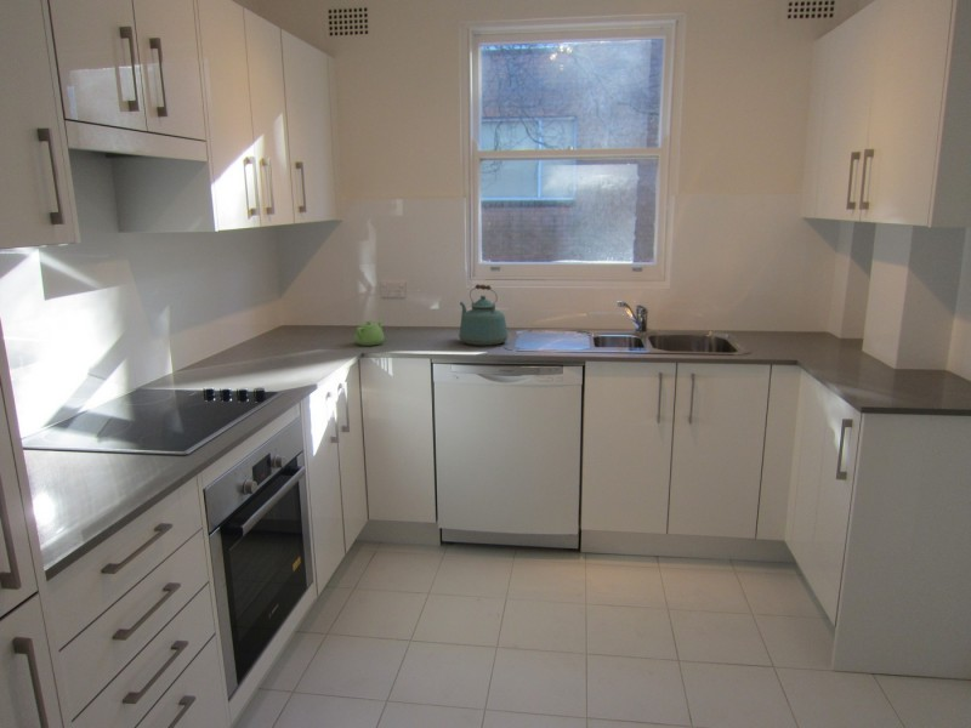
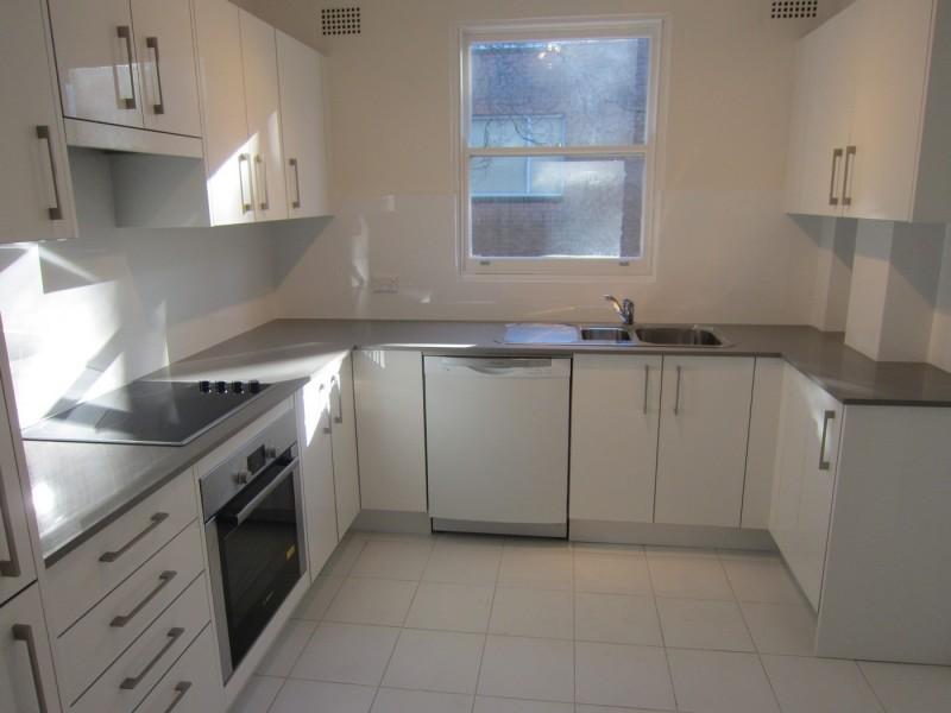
- kettle (479, 313)
- teapot (370, 331)
